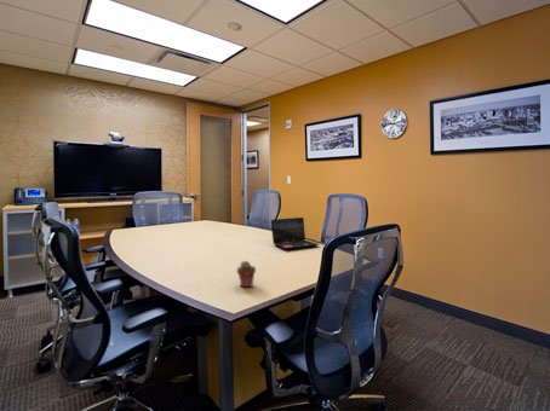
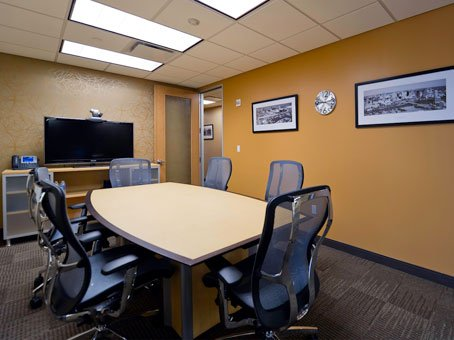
- laptop (294, 232)
- potted succulent (246, 272)
